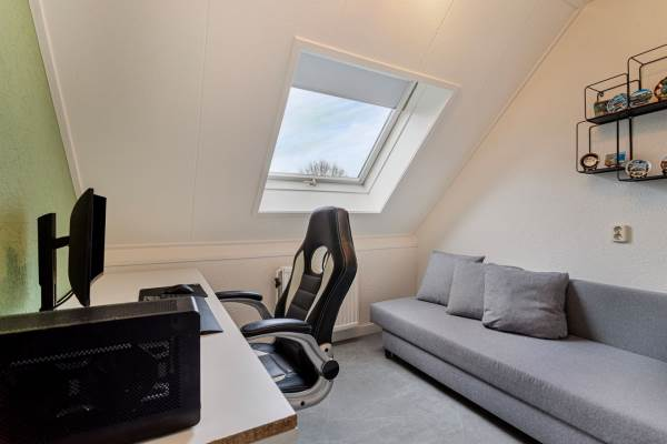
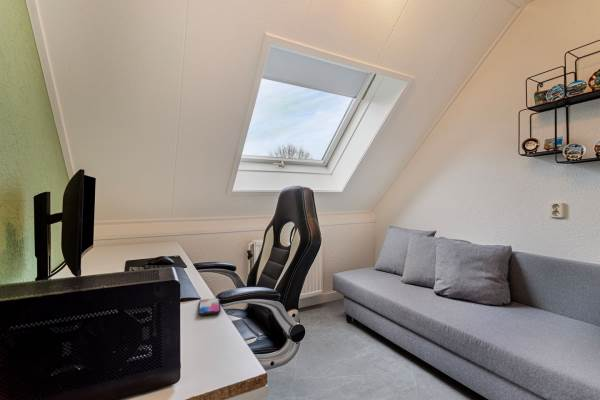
+ smartphone (209, 306)
